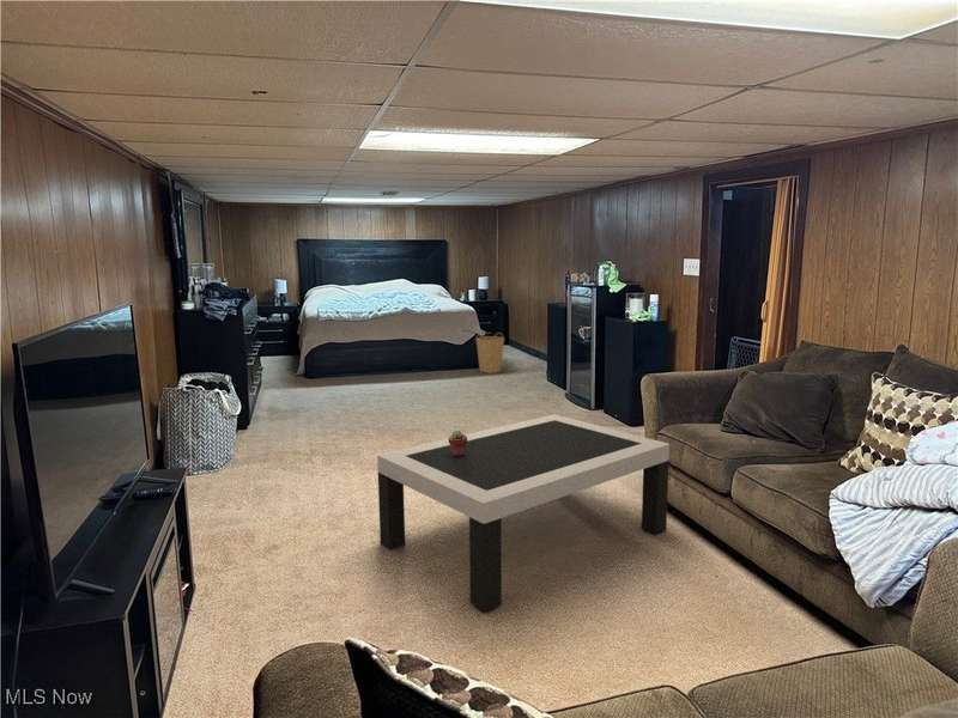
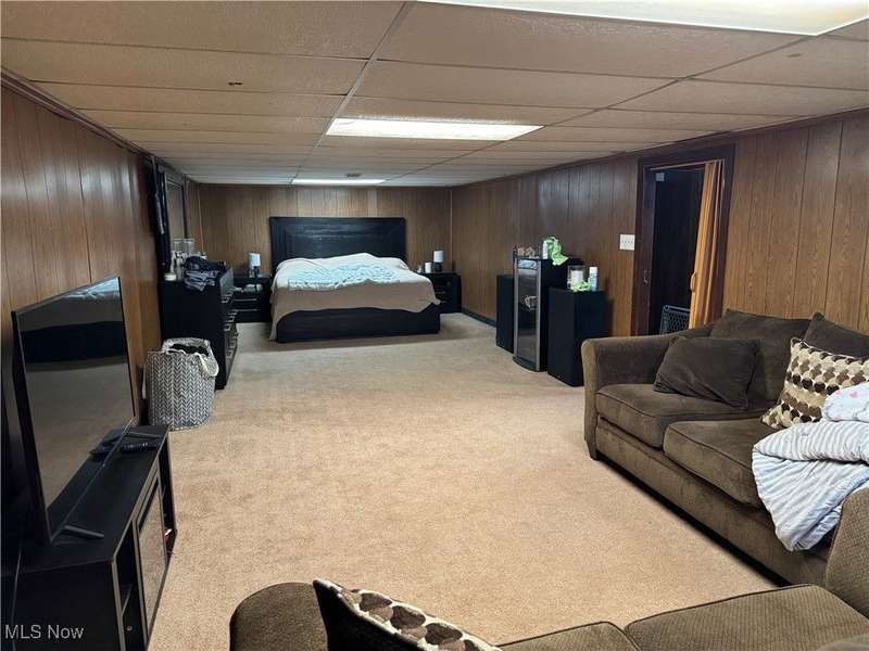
- basket (490, 351)
- coffee table (526, 493)
- potted succulent (457, 442)
